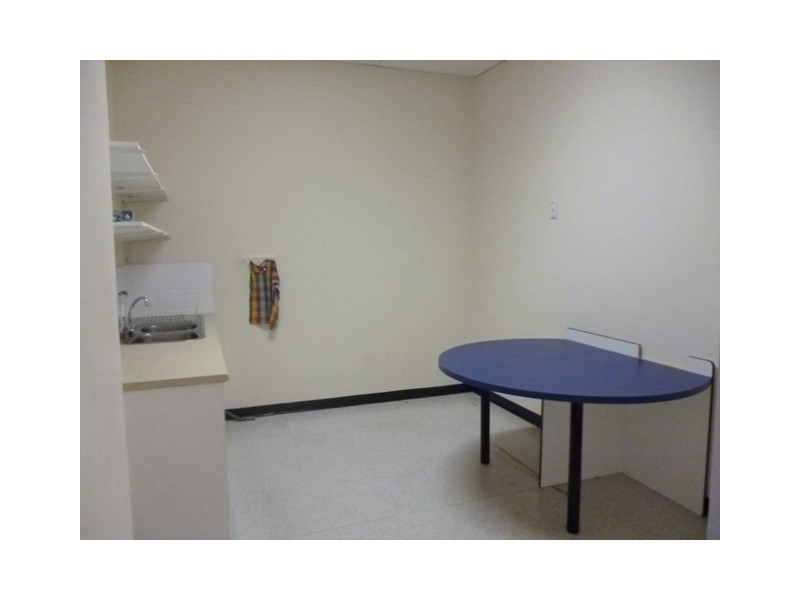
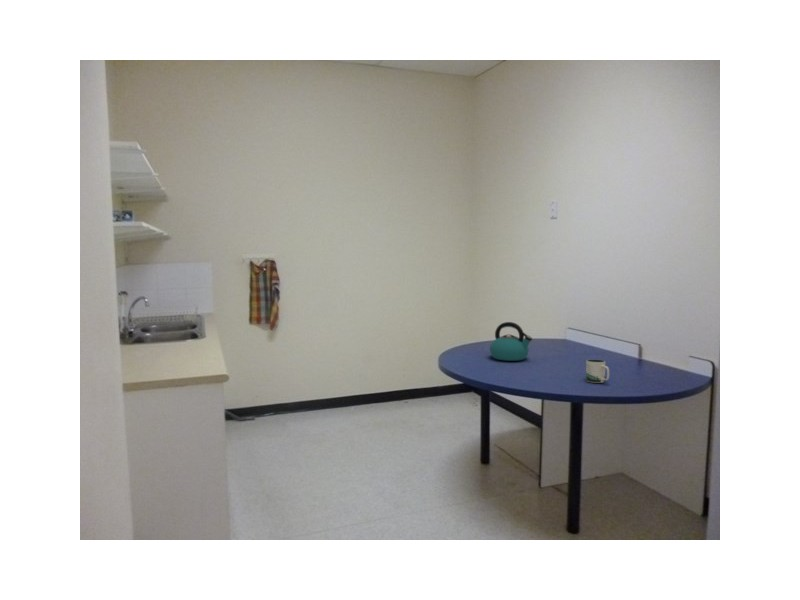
+ kettle (511, 340)
+ mug (598, 371)
